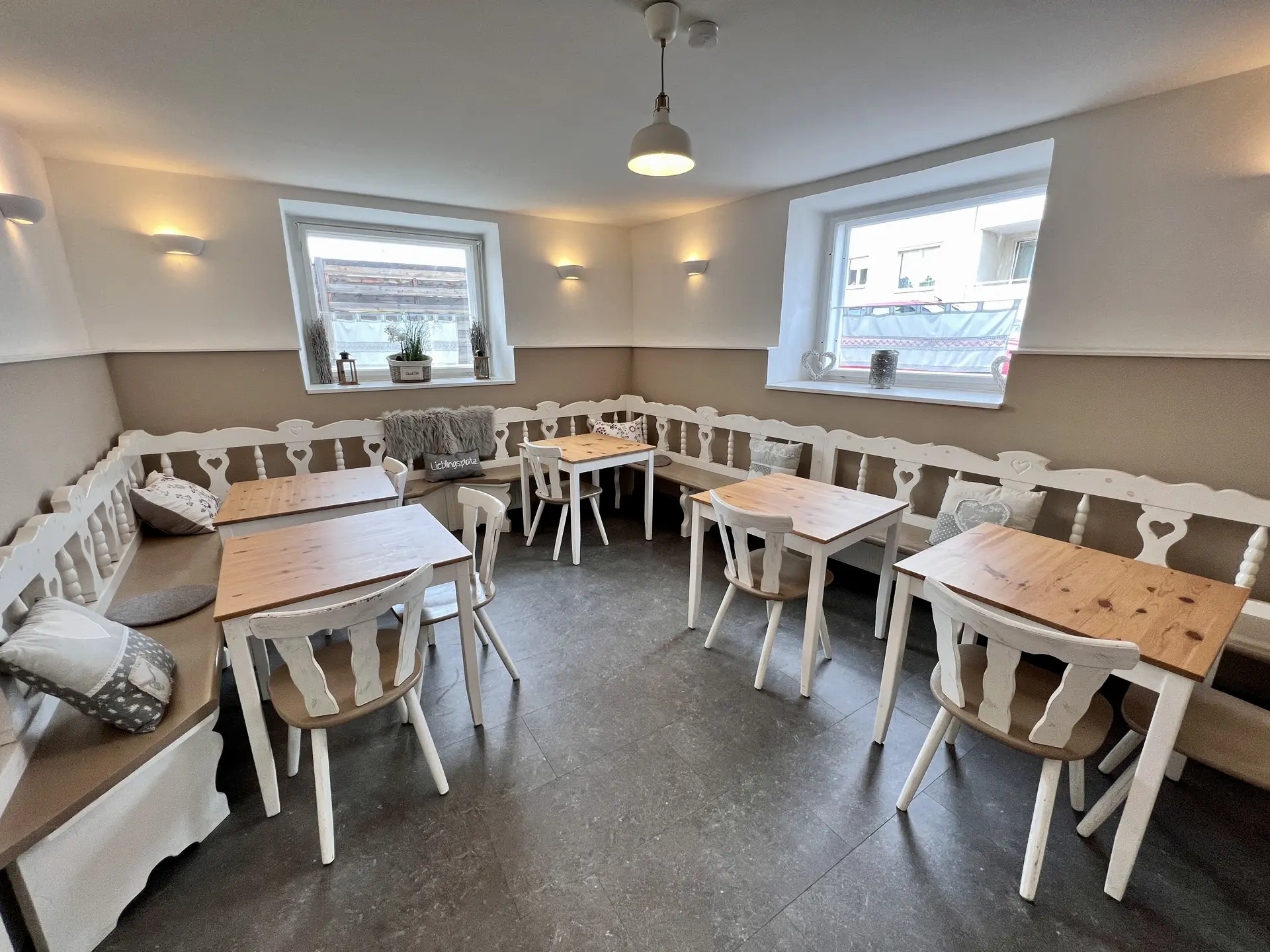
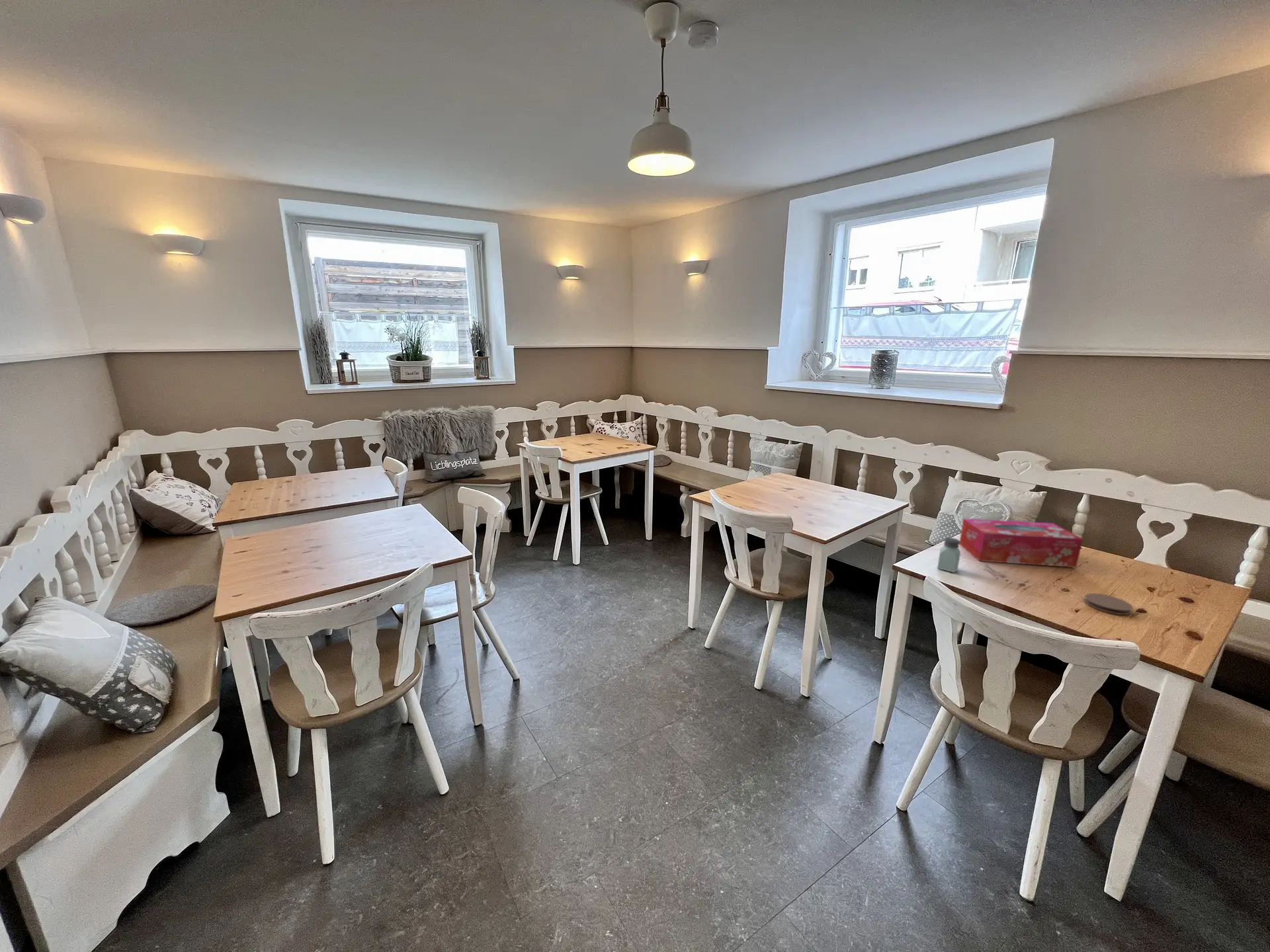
+ tissue box (1017, 541)
+ saltshaker (949, 554)
+ coaster (1107, 604)
